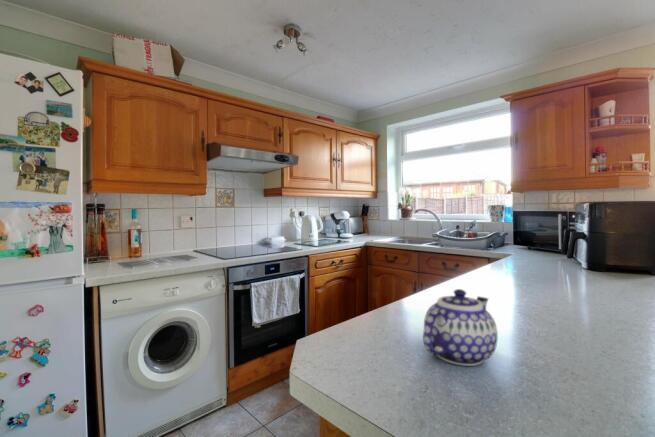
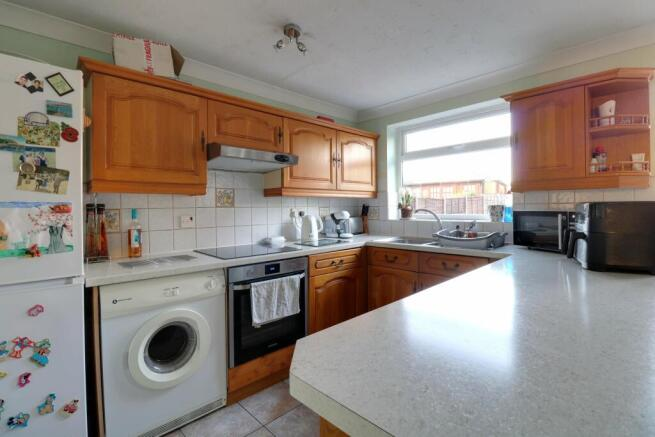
- teapot (459, 322)
